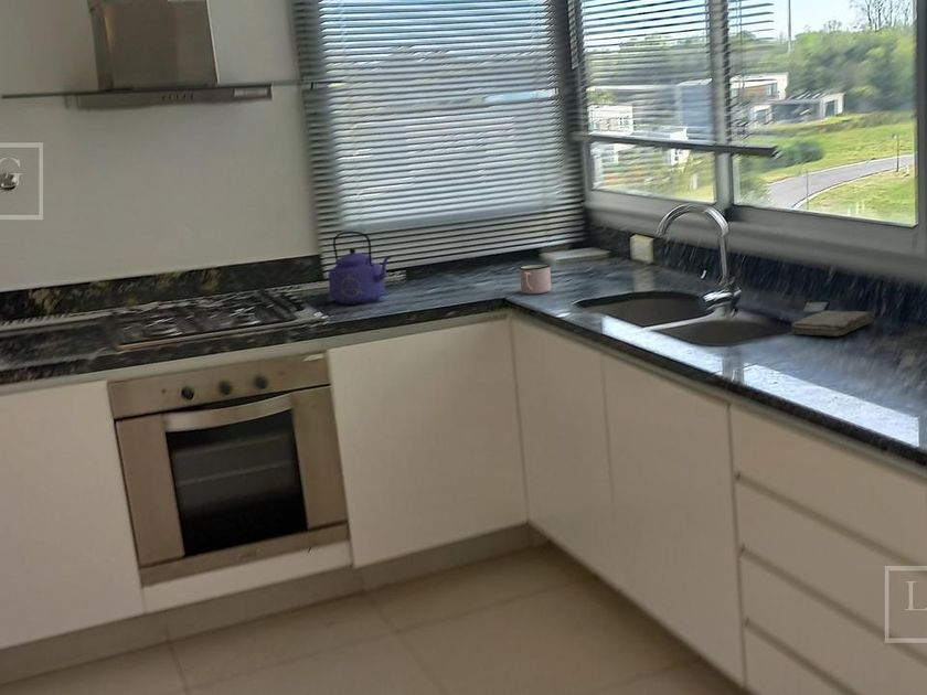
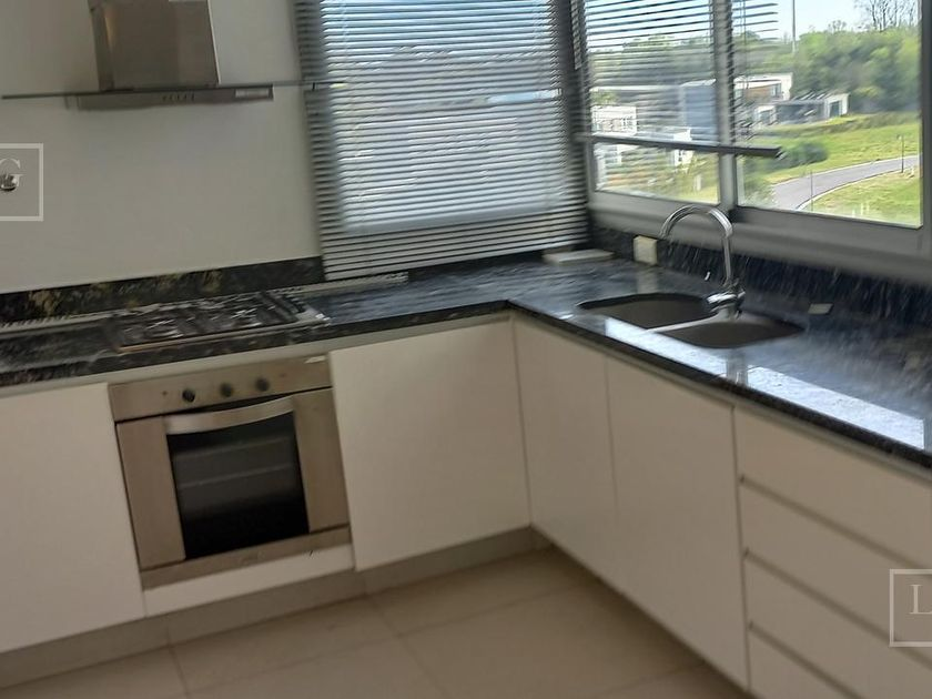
- mug (533, 279)
- kettle (361, 266)
- washcloth (831, 321)
